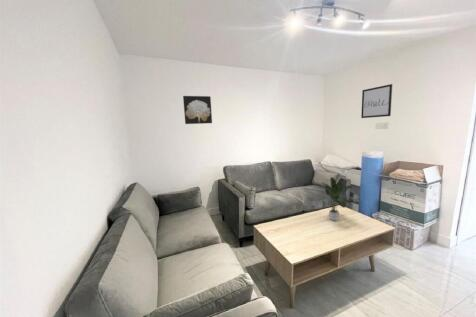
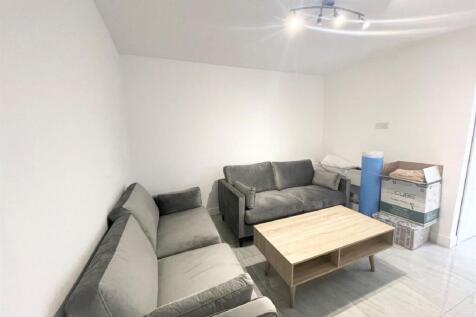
- wall art (197, 110)
- wall art (375, 102)
- potted plant (337, 199)
